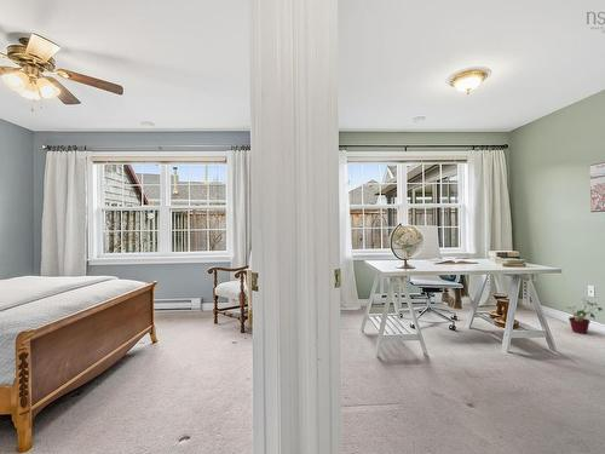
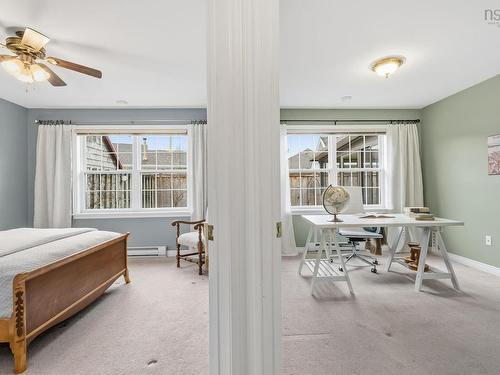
- potted plant (586, 314)
